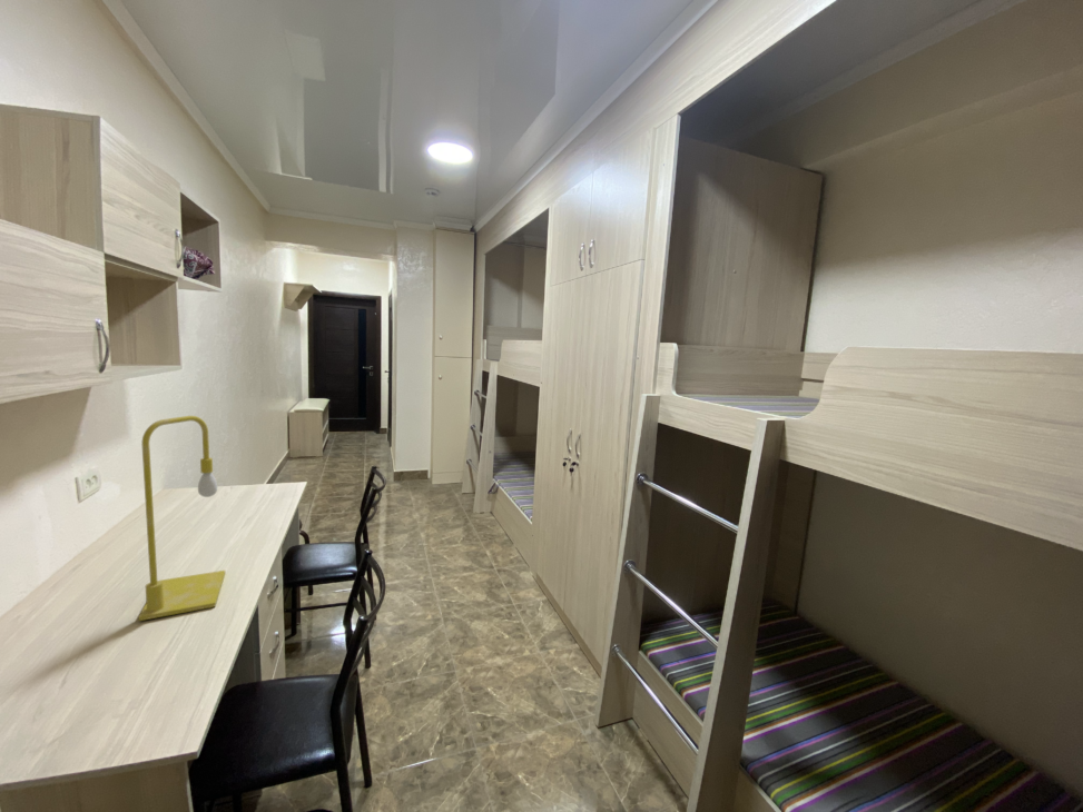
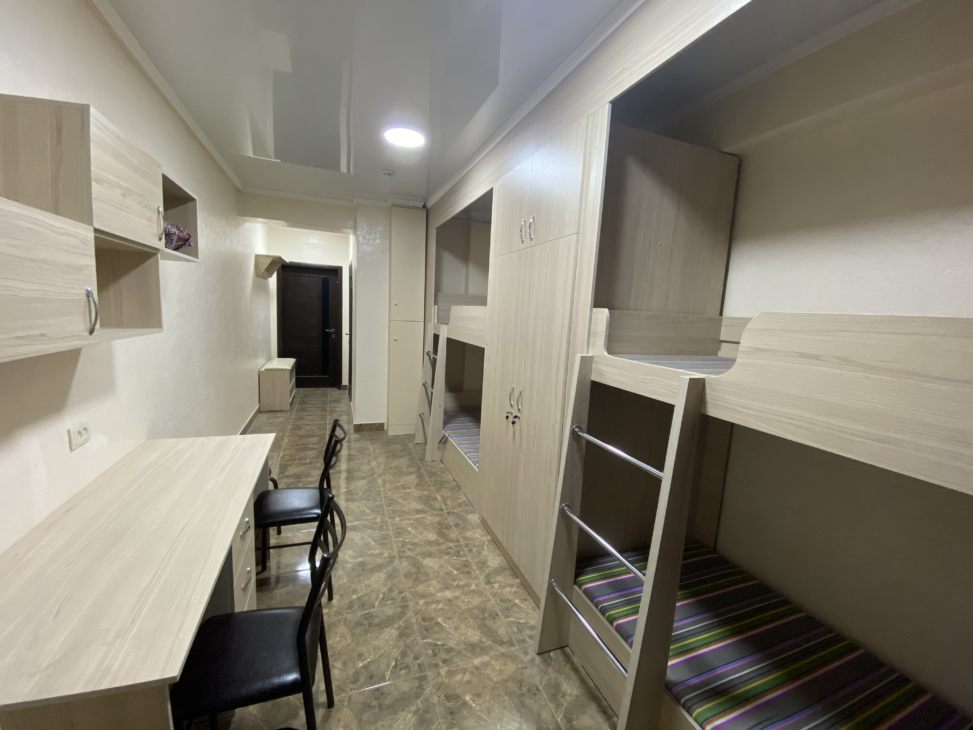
- table lamp (199, 494)
